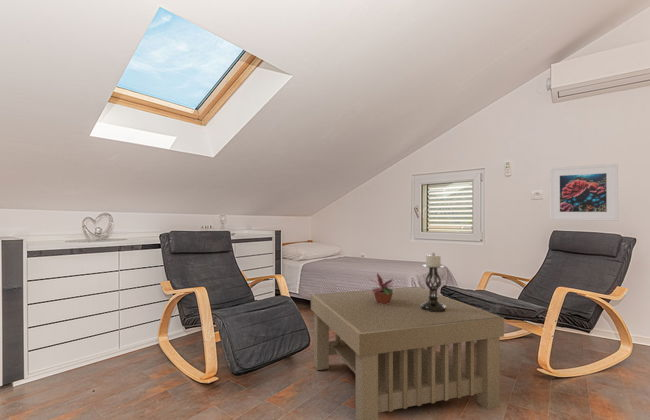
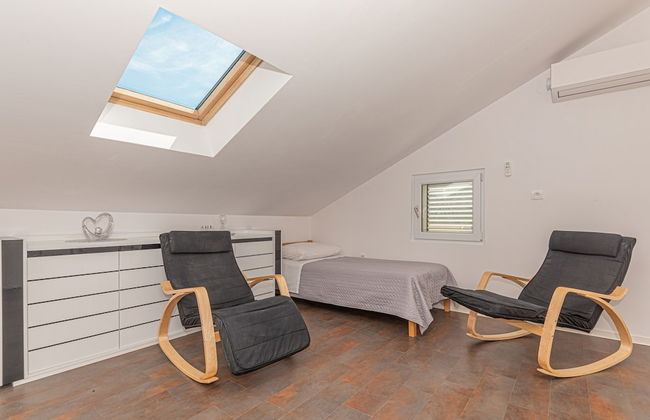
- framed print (582, 193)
- coffee table (395, 344)
- potted plant (383, 286)
- candle holder (434, 281)
